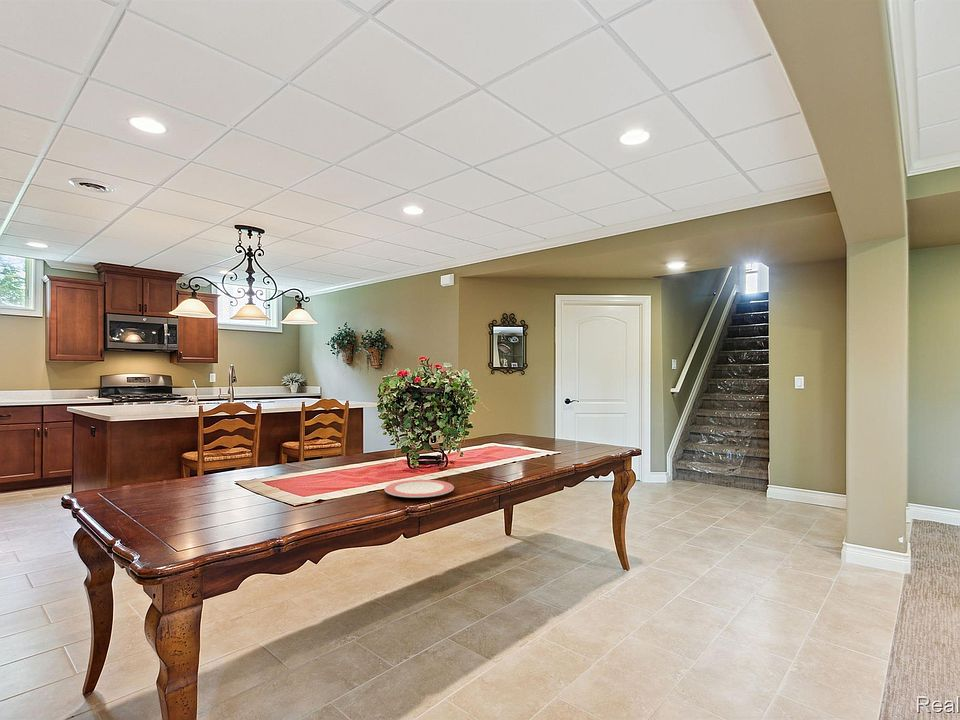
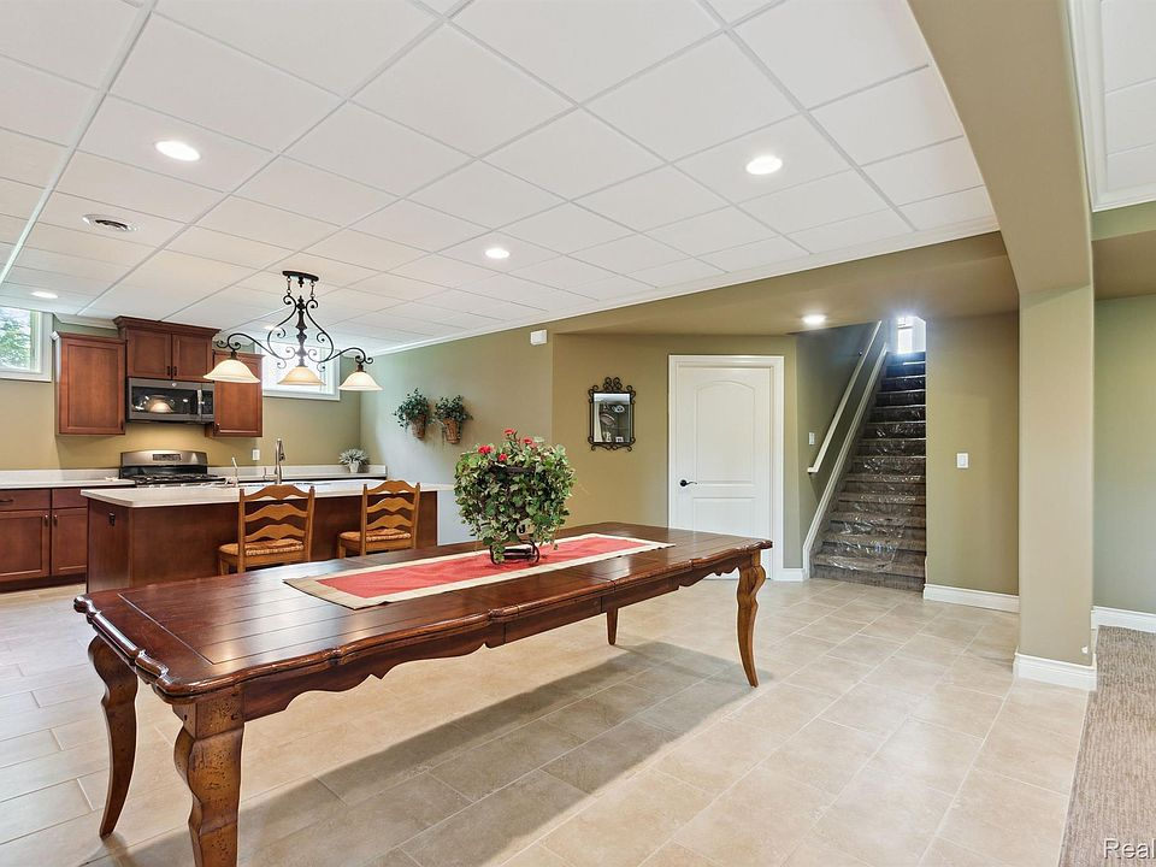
- plate (419, 489)
